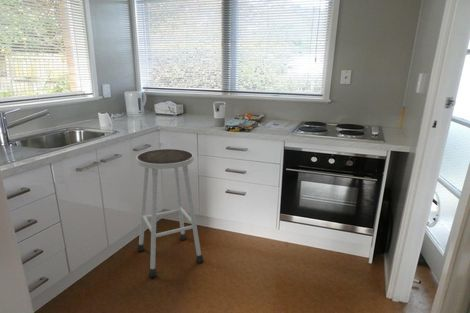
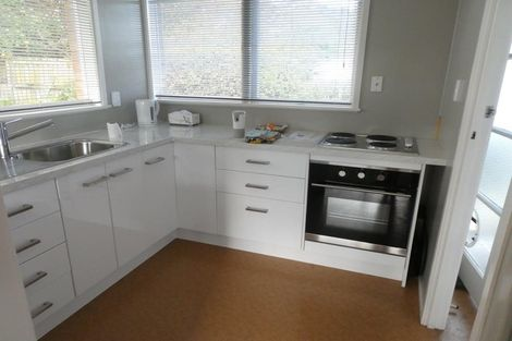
- stool (167, 211)
